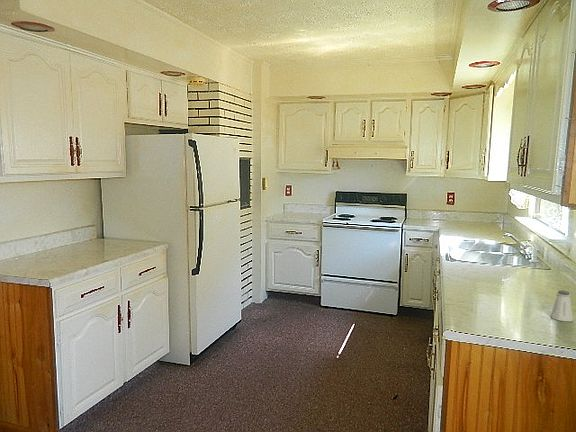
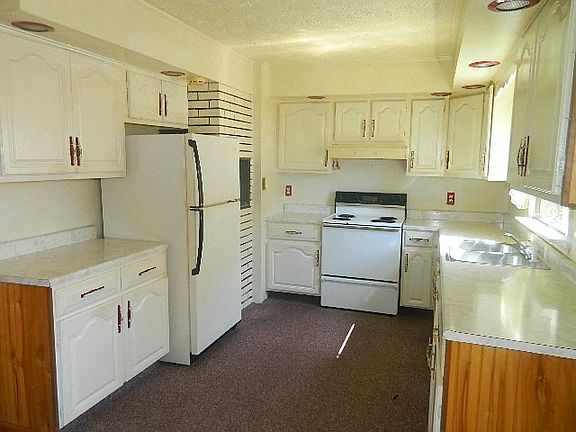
- saltshaker (562, 304)
